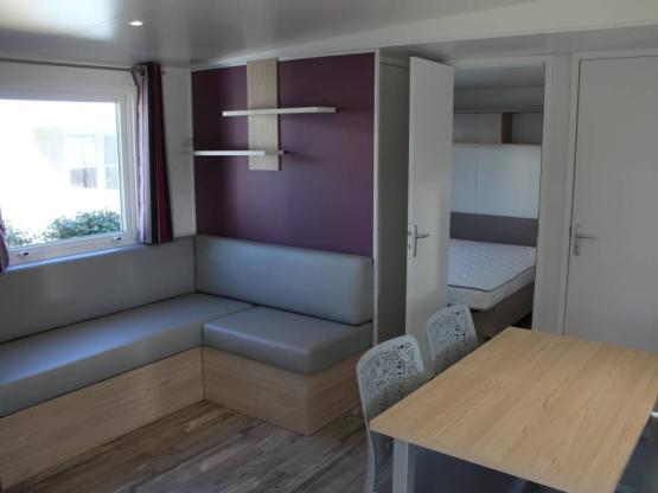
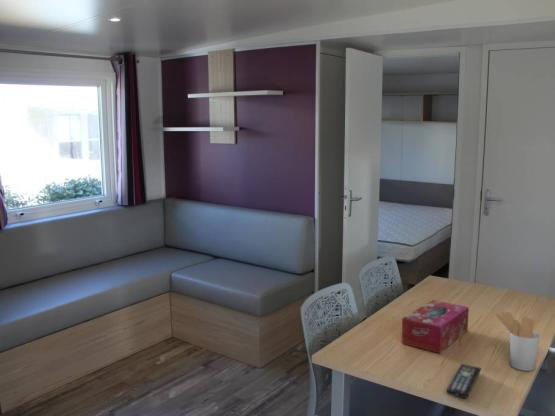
+ utensil holder (517, 339)
+ remote control (464, 379)
+ tissue box (436, 324)
